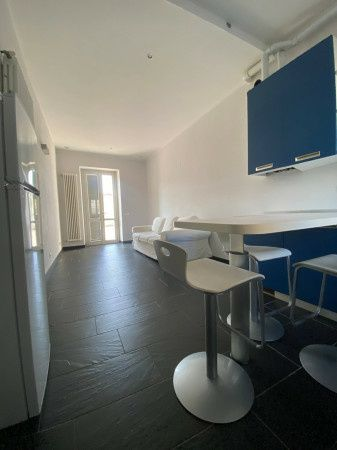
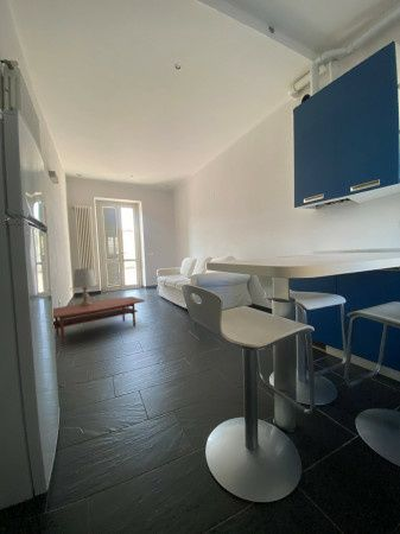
+ lamp (84, 286)
+ coffee table (96, 318)
